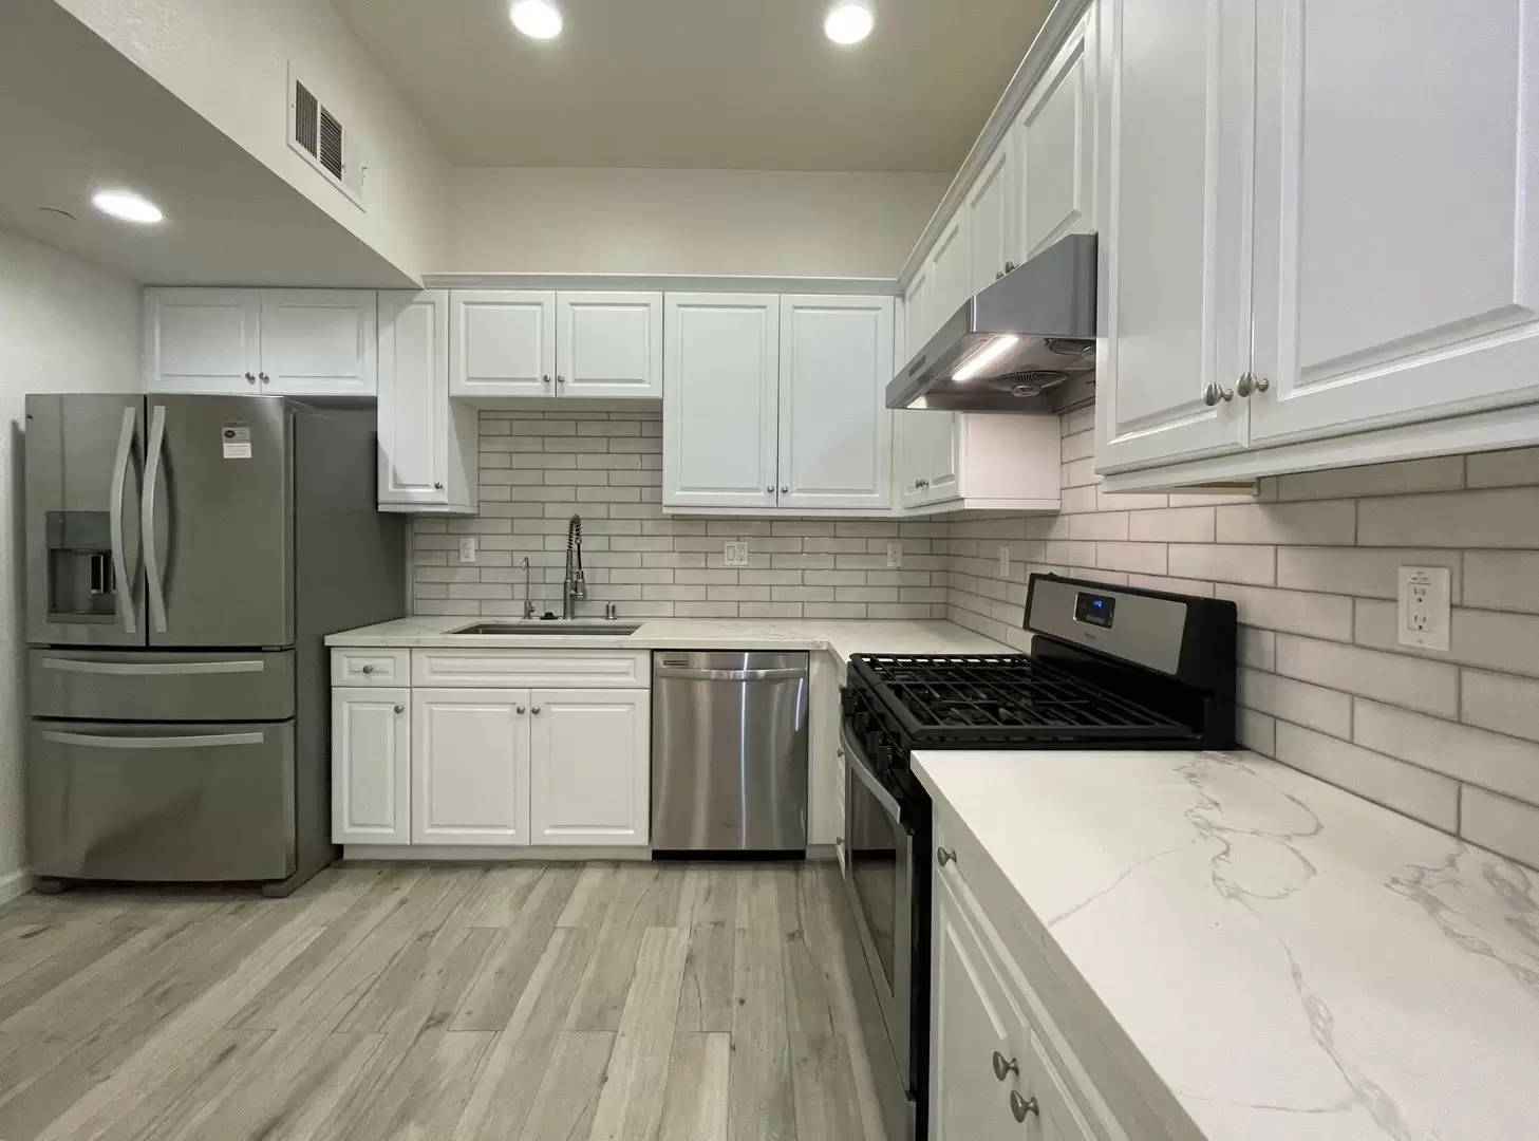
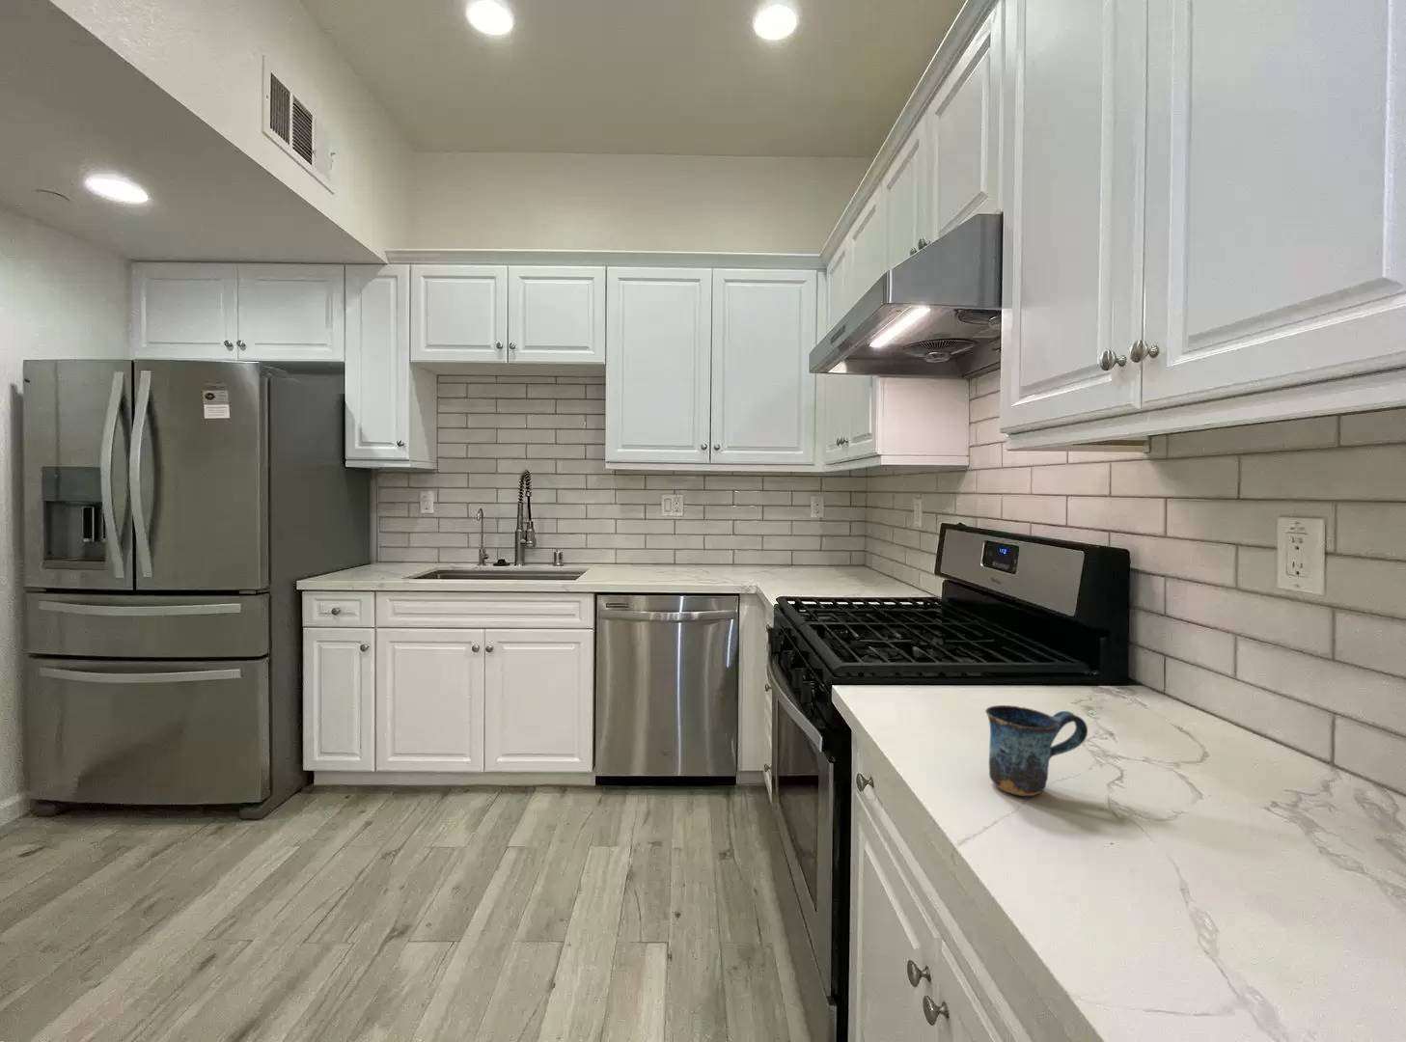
+ mug (1035, 752)
